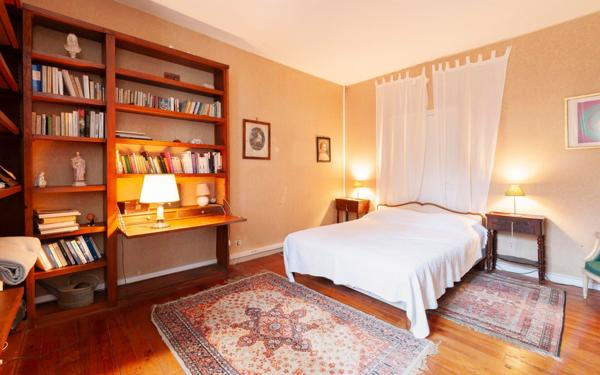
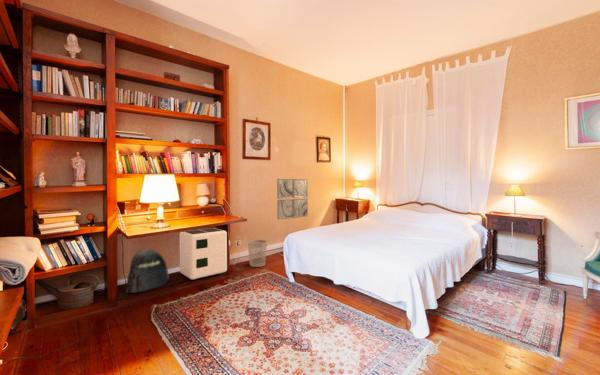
+ backpack (147, 267)
+ air purifier (203, 252)
+ wall art (293, 197)
+ wastebasket (257, 253)
